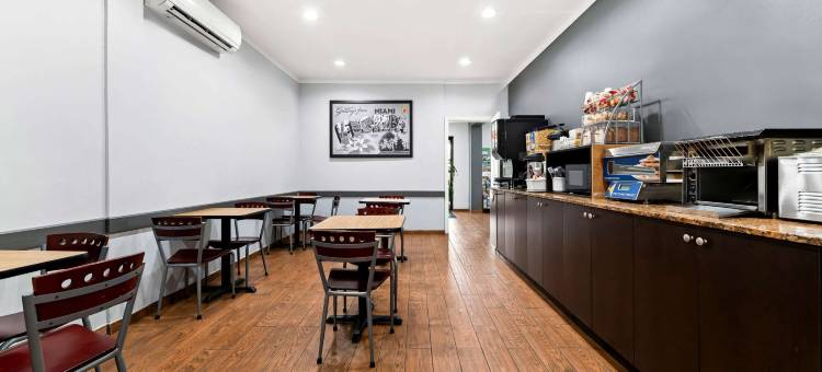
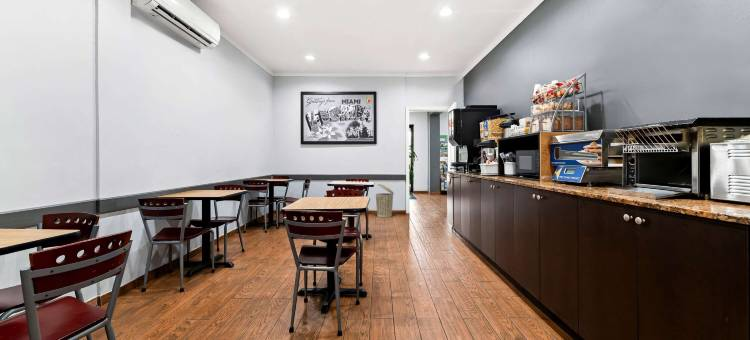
+ trash can (384, 199)
